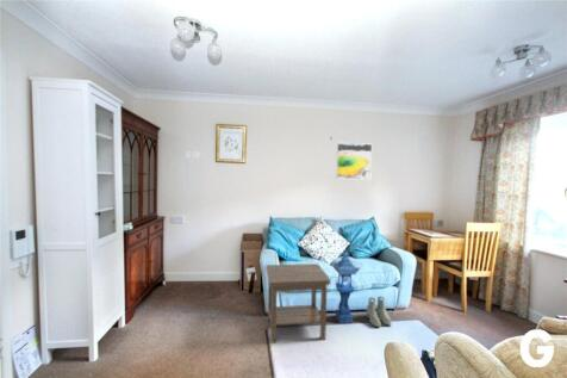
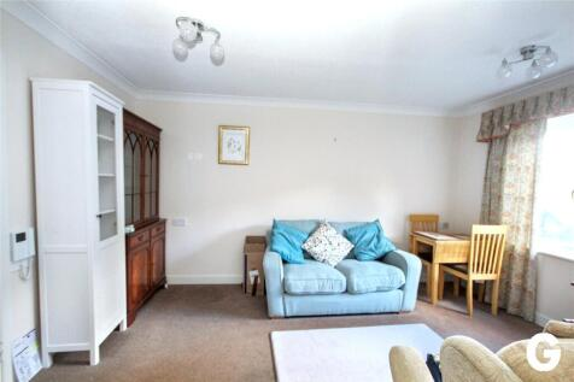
- side table (295, 305)
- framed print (354, 161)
- boots (378, 310)
- lantern (344, 285)
